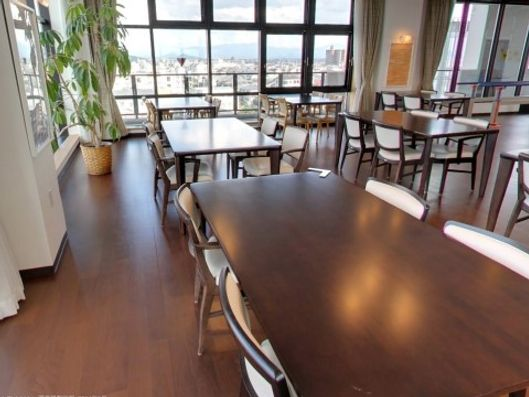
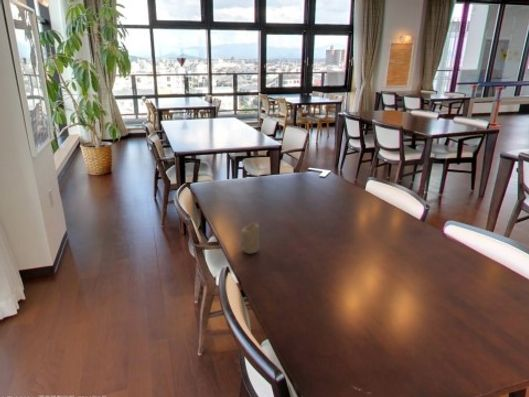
+ candle (249, 237)
